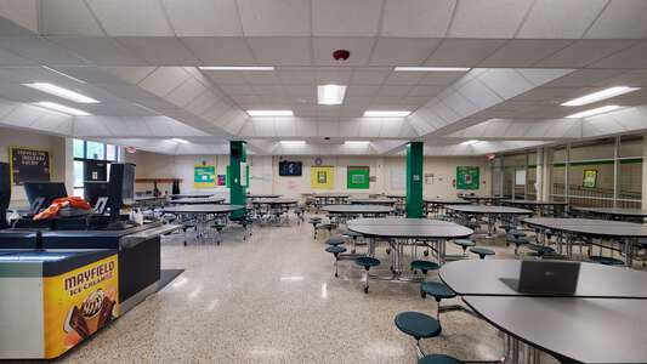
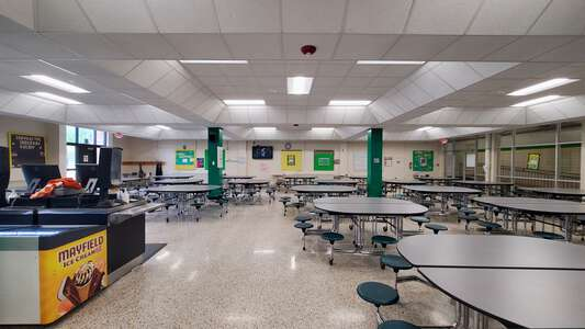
- laptop (535, 271)
